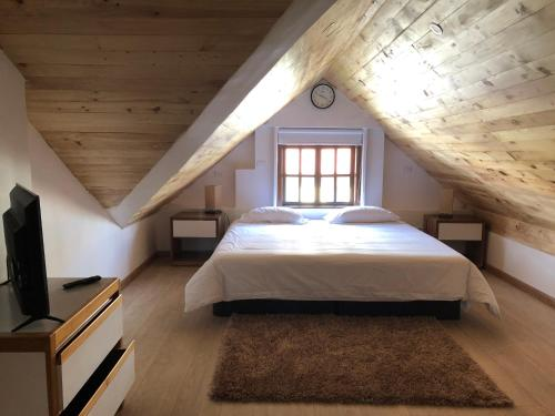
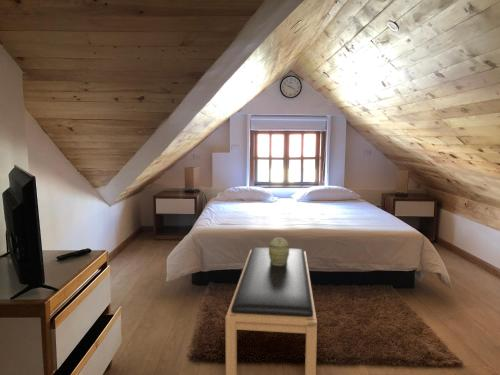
+ decorative box (278, 250)
+ bench (274, 300)
